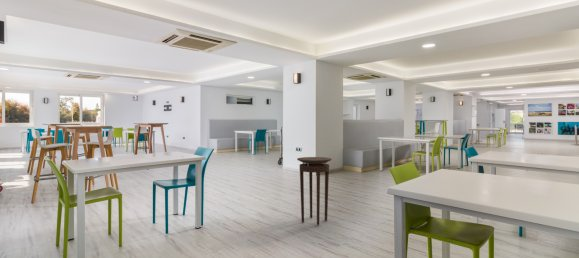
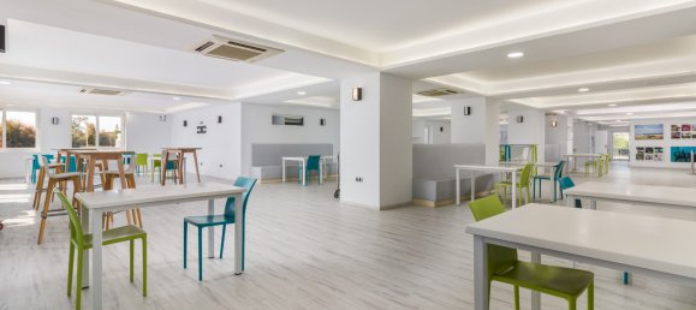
- stool (311, 189)
